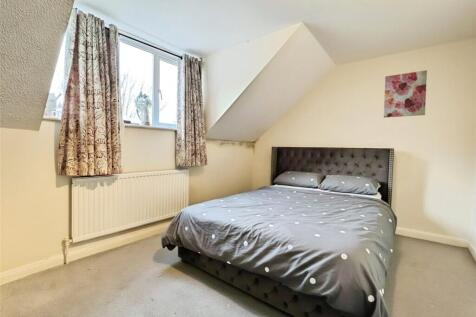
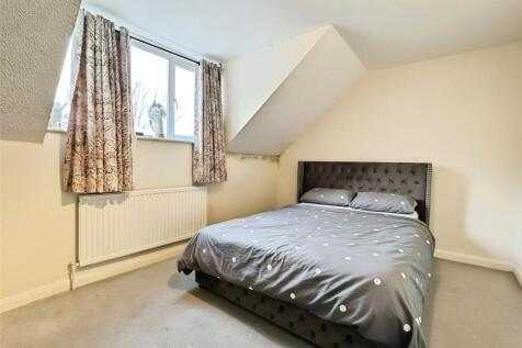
- wall art (404, 95)
